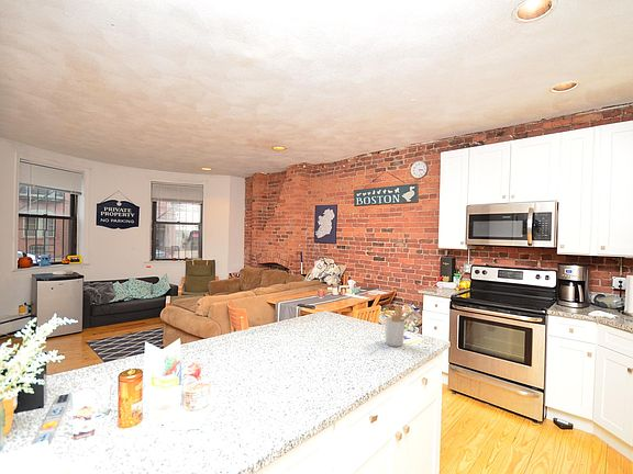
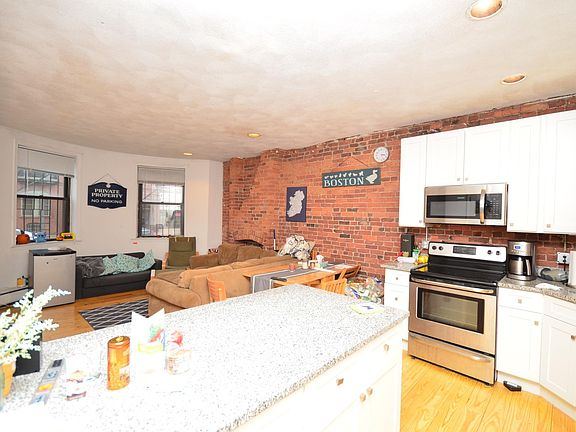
- utensil holder (399, 326)
